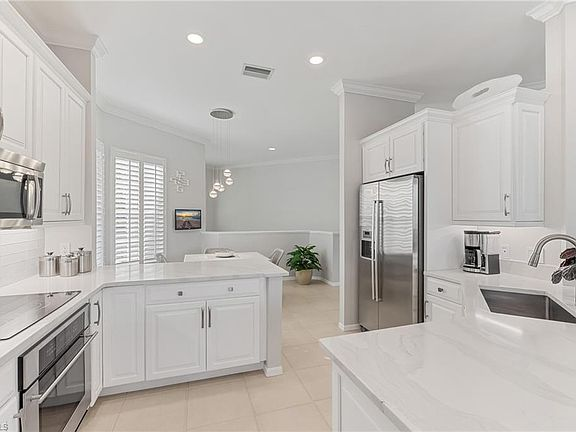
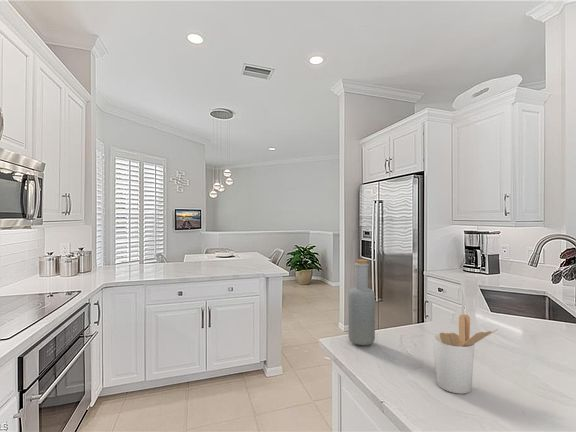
+ utensil holder (463, 354)
+ bottle (361, 301)
